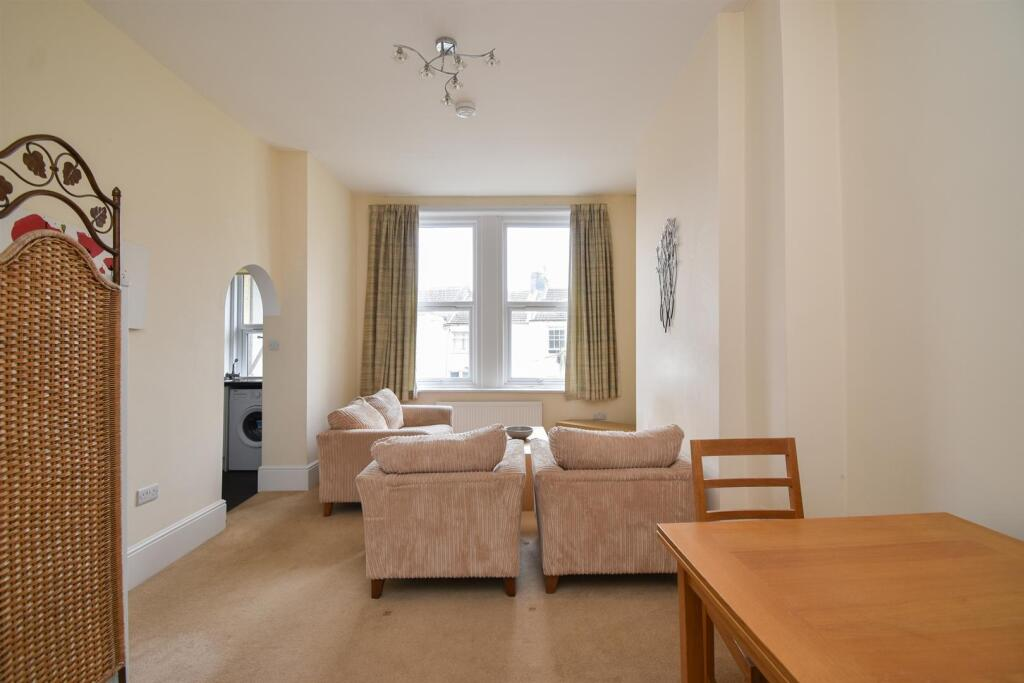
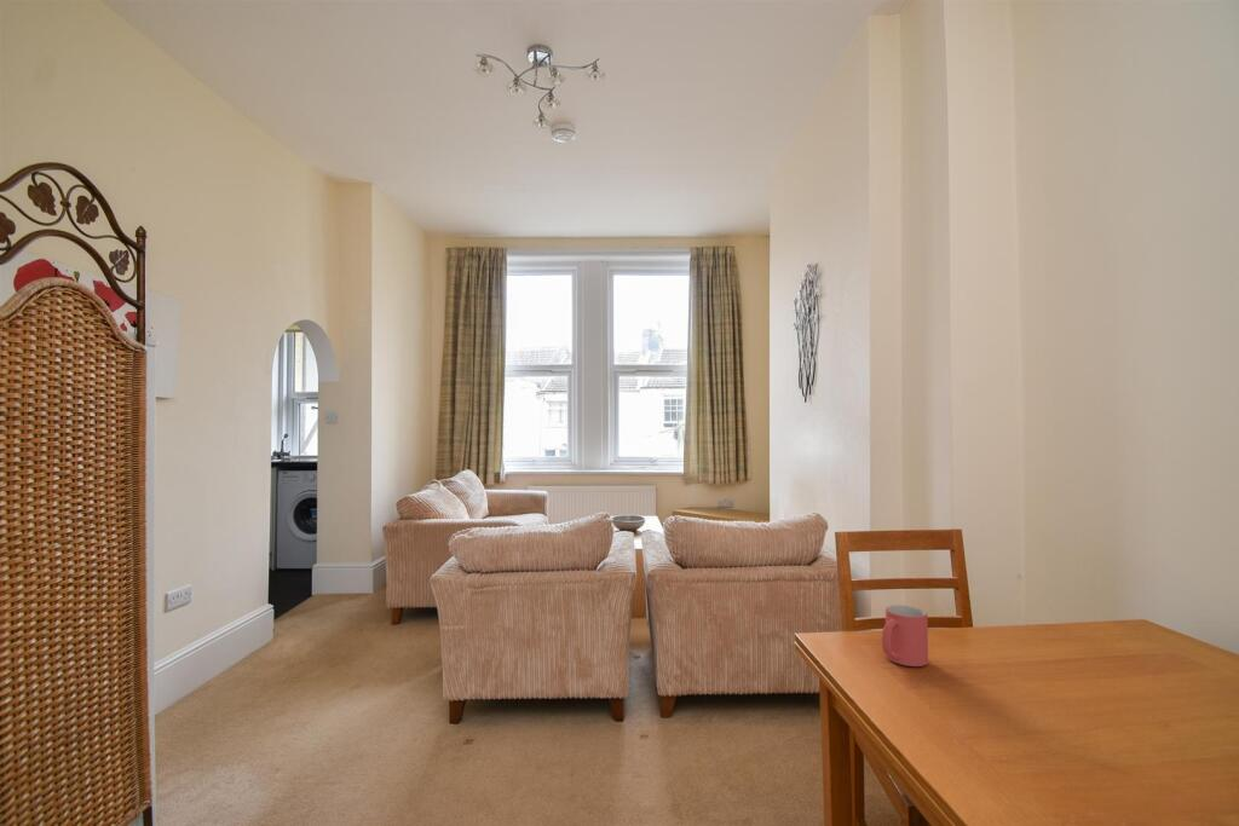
+ mug (901, 636)
